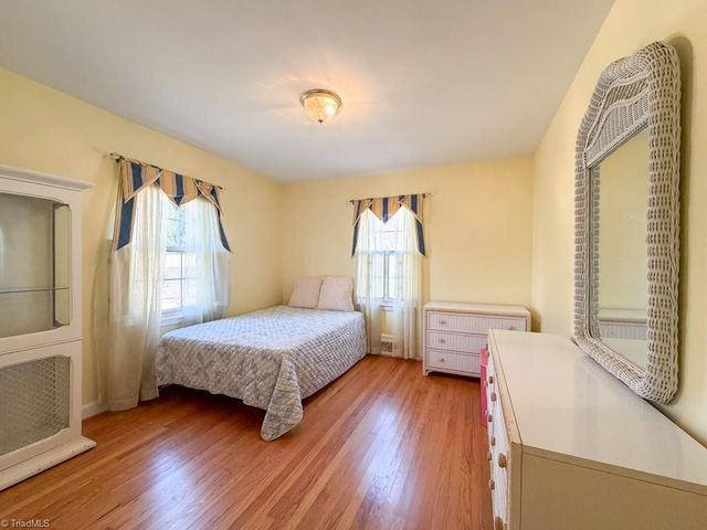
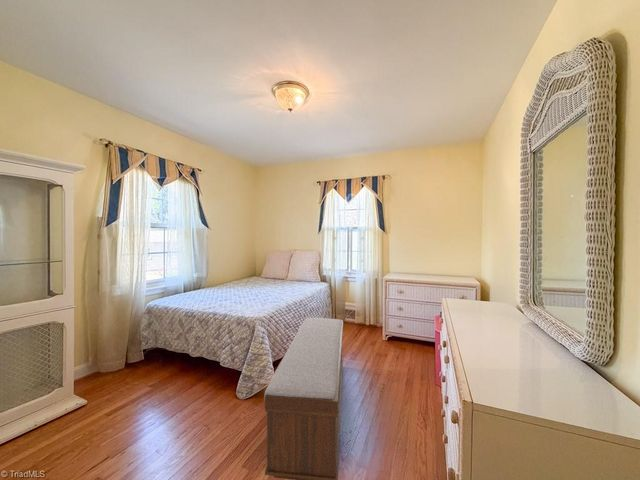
+ bench (315, 373)
